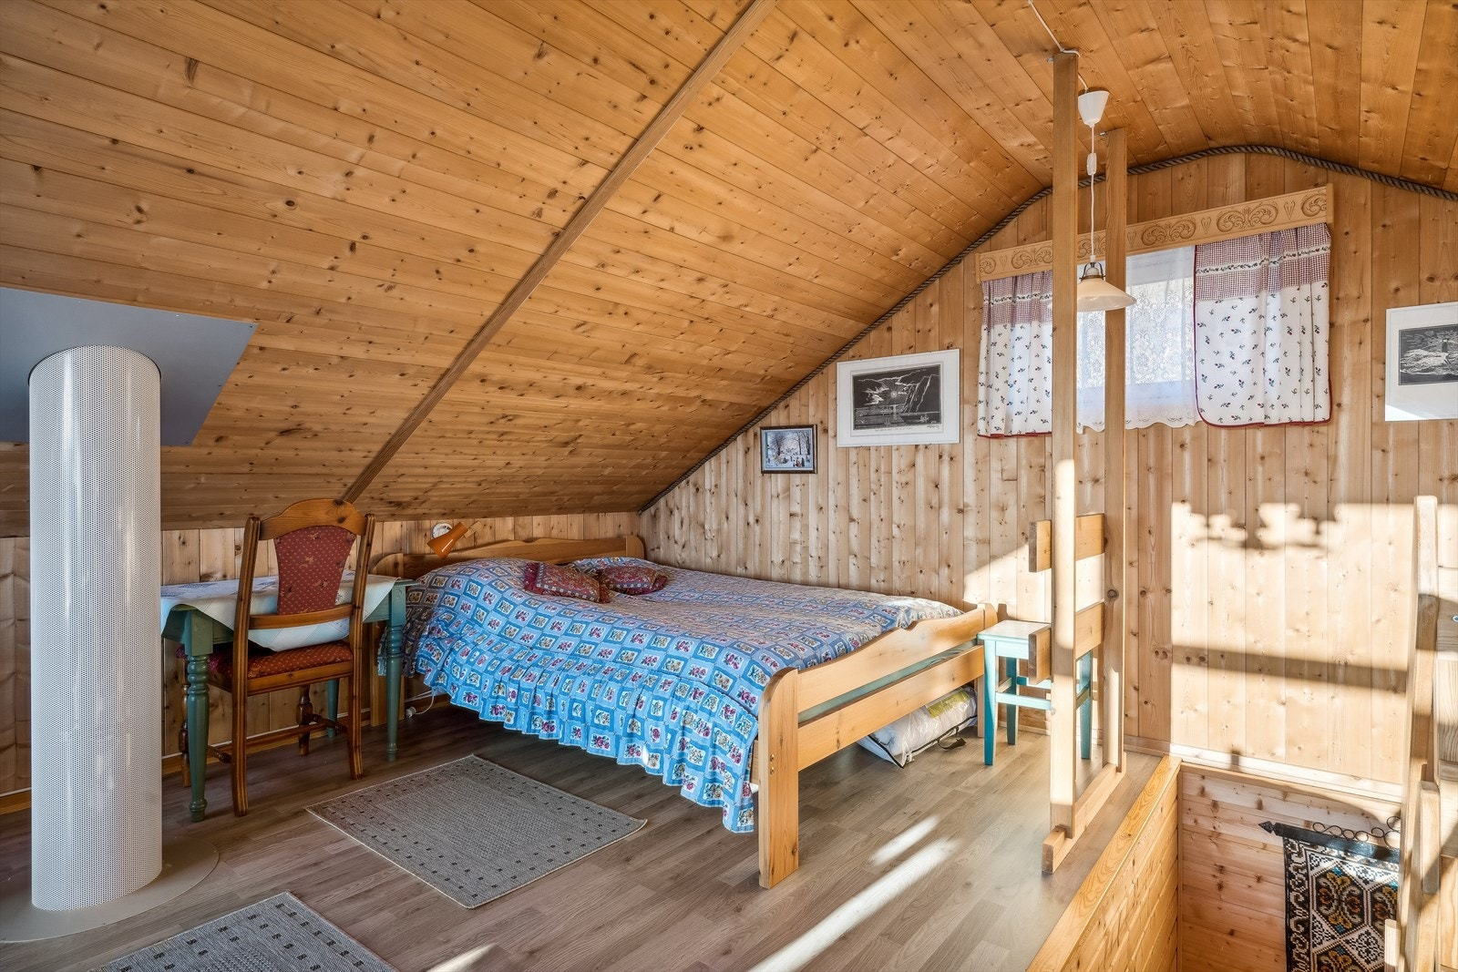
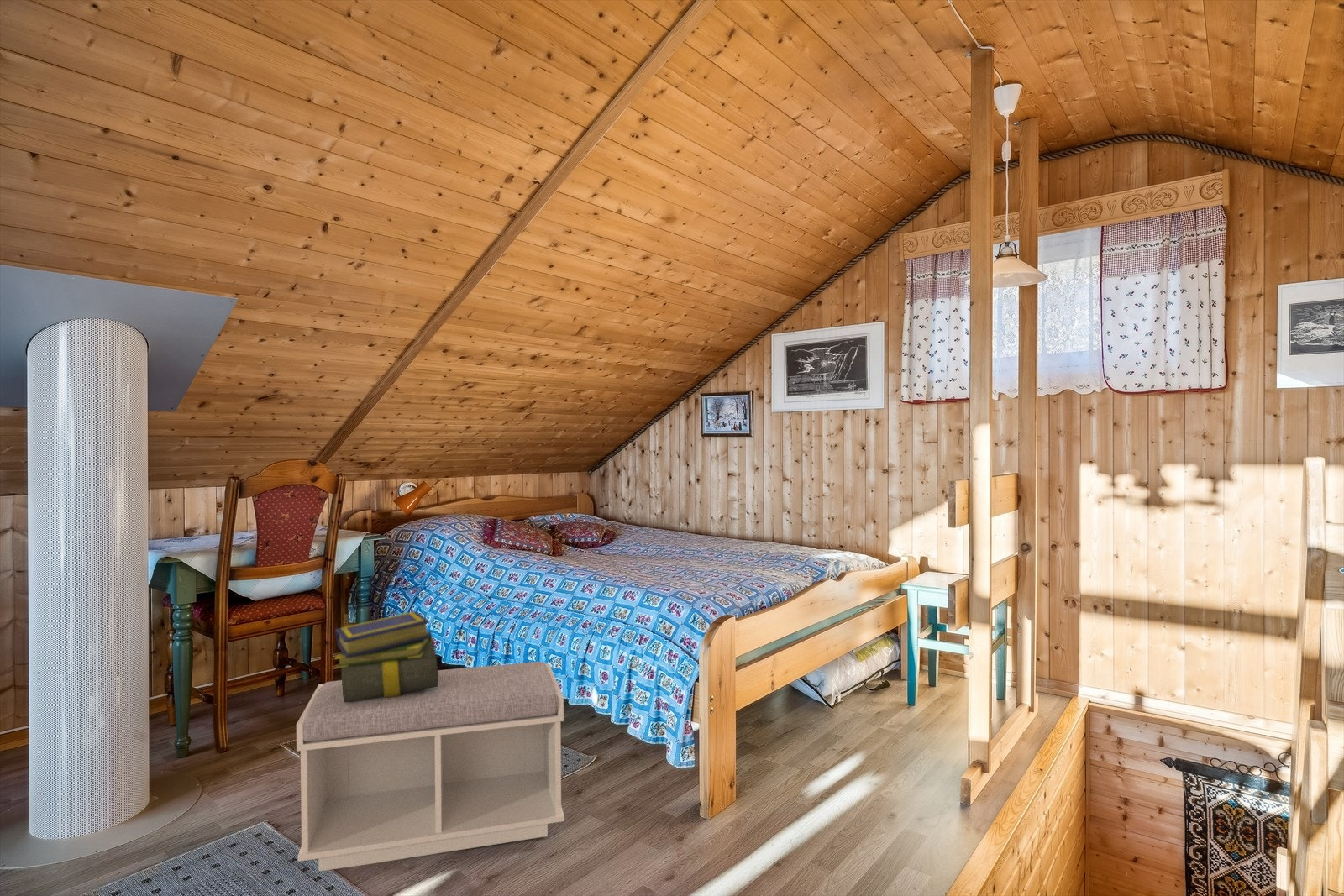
+ bench (438, 755)
+ stack of books (386, 654)
